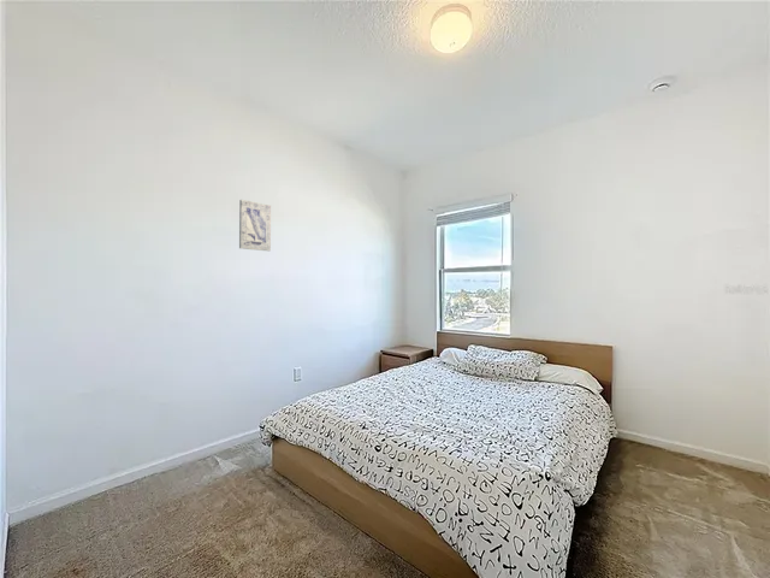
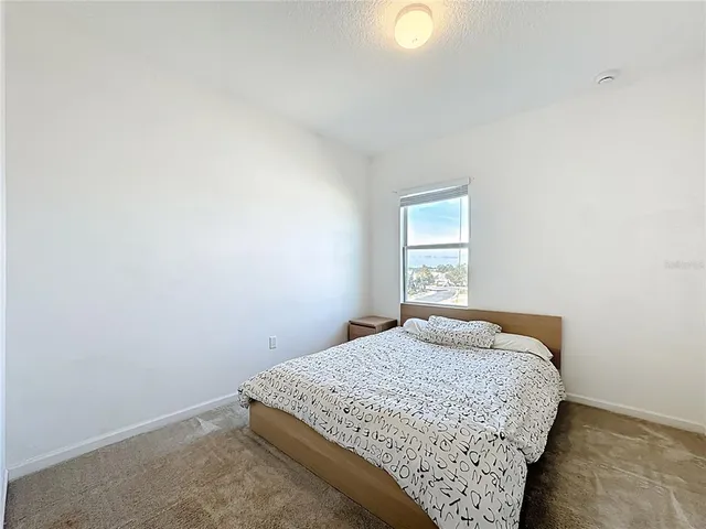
- wall art (255, 225)
